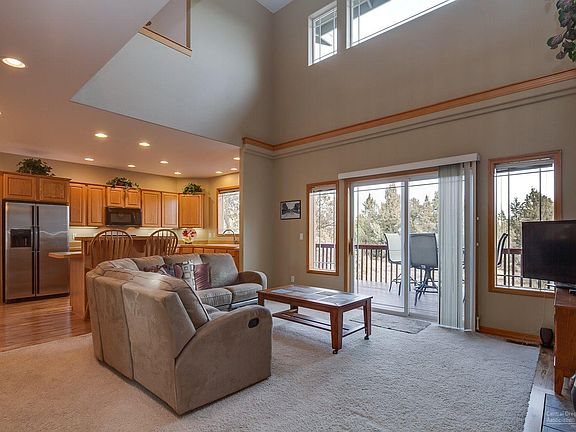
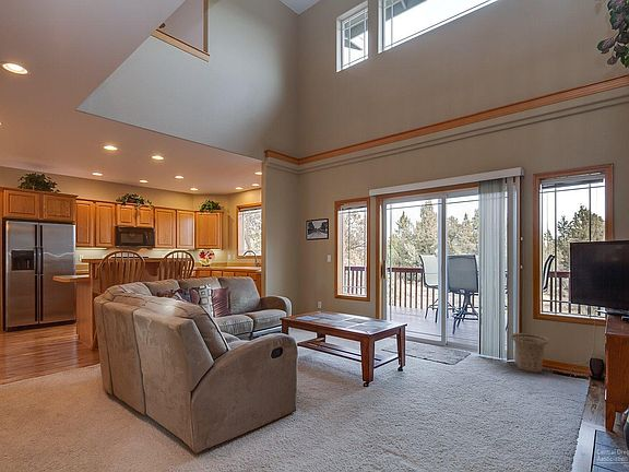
+ basket (529, 353)
